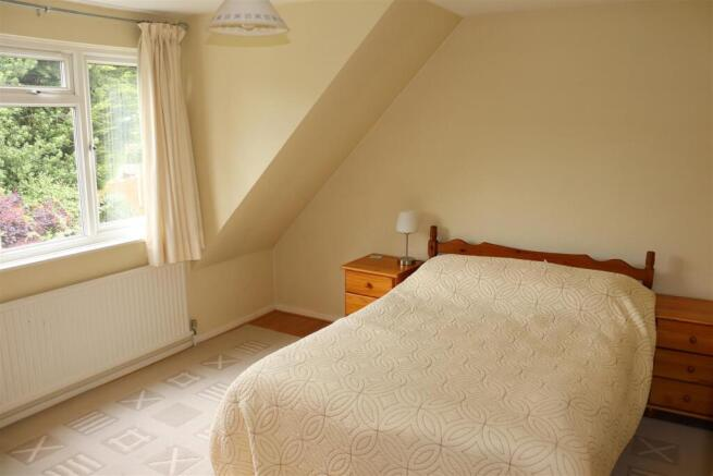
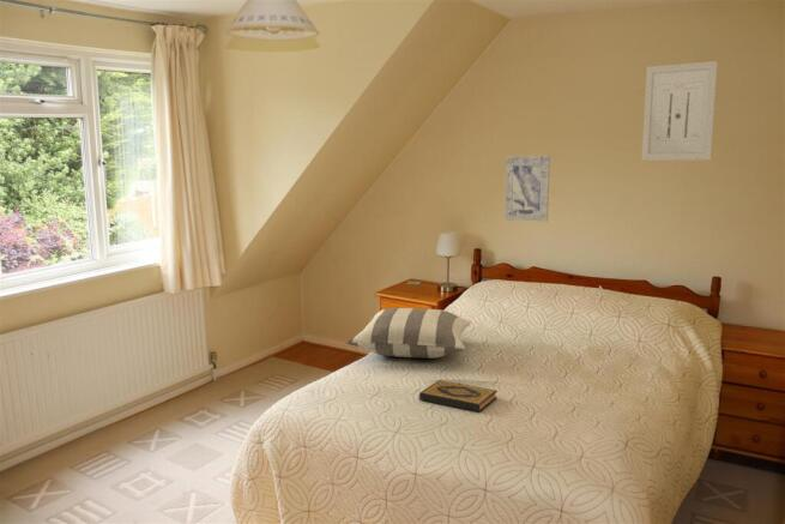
+ wall art (677, 112)
+ wall art (526, 188)
+ hardback book (458, 394)
+ pillow (412, 331)
